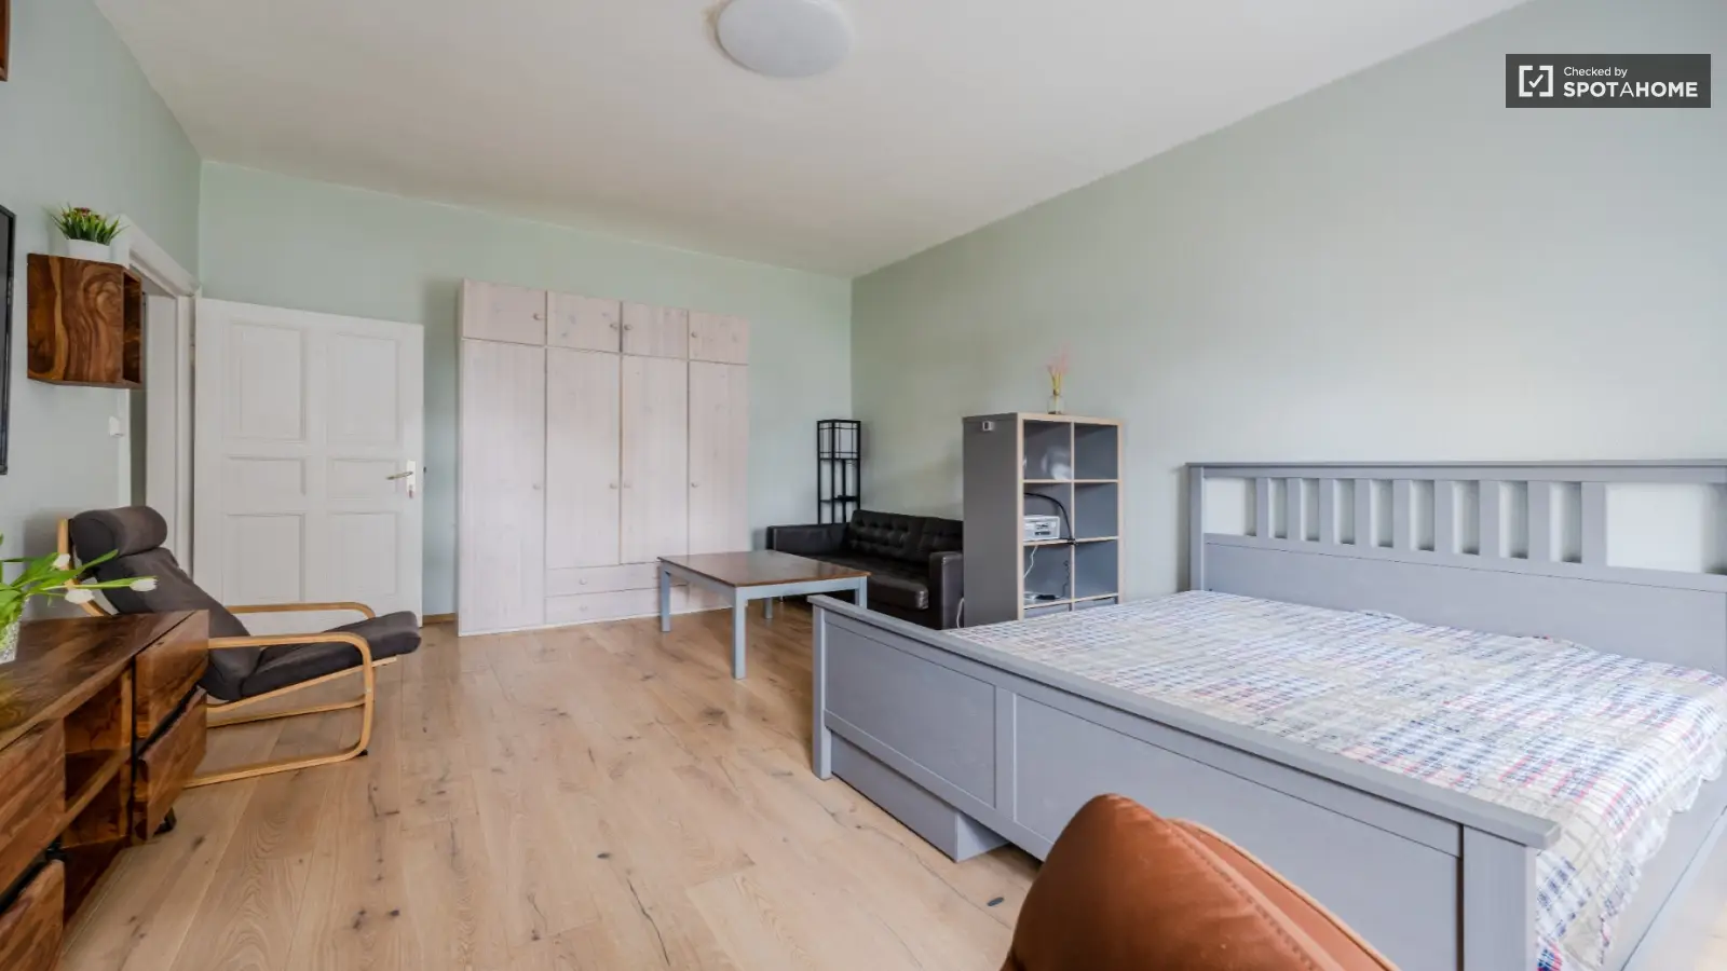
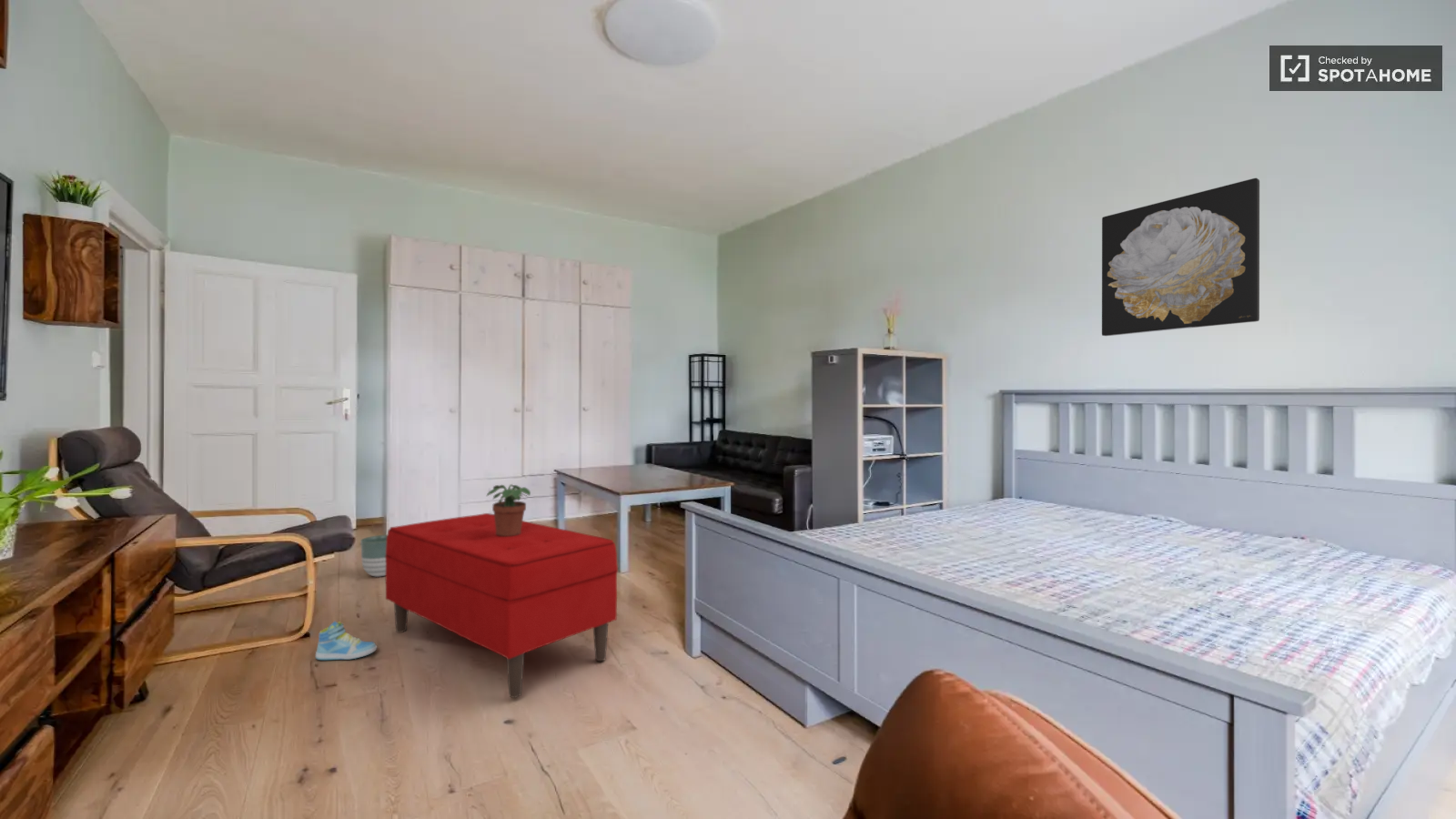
+ wall art (1173, 264)
+ bench (495, 589)
+ planter (380, 556)
+ sneaker (346, 638)
+ potted plant (506, 510)
